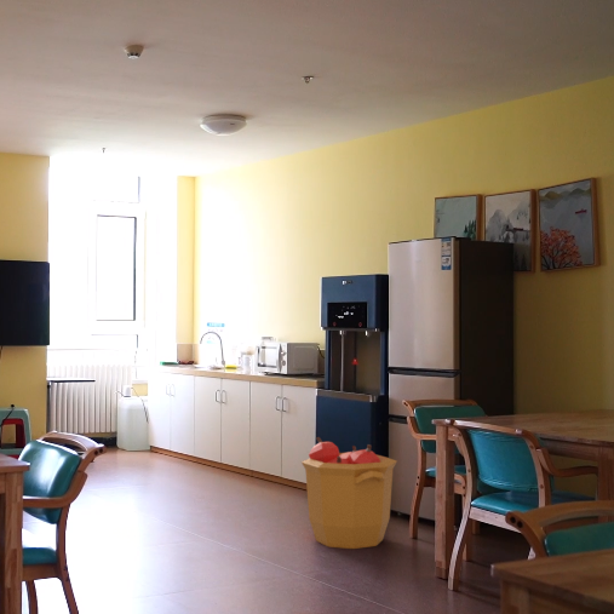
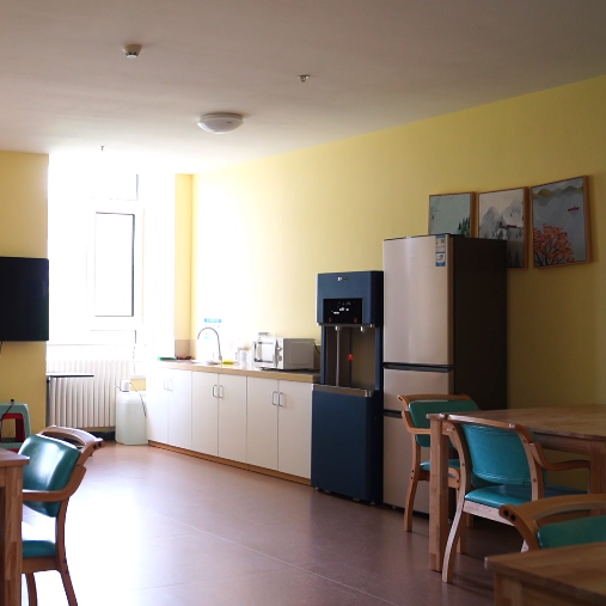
- trash can (349, 489)
